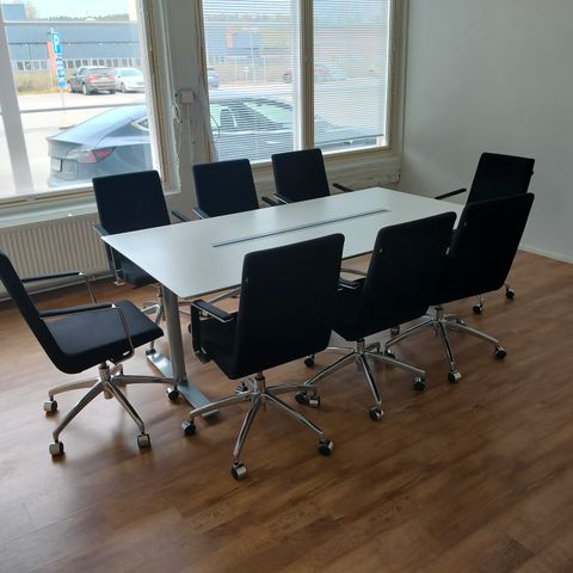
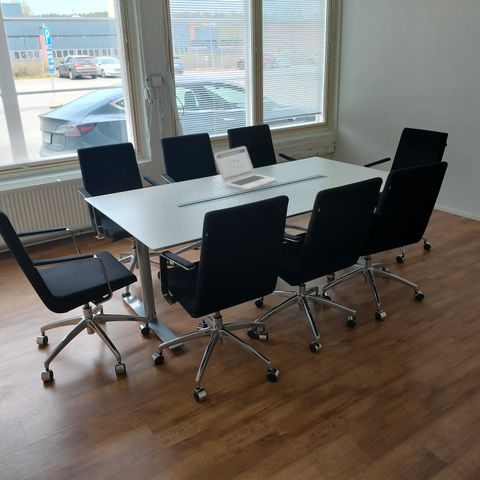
+ laptop (246, 167)
